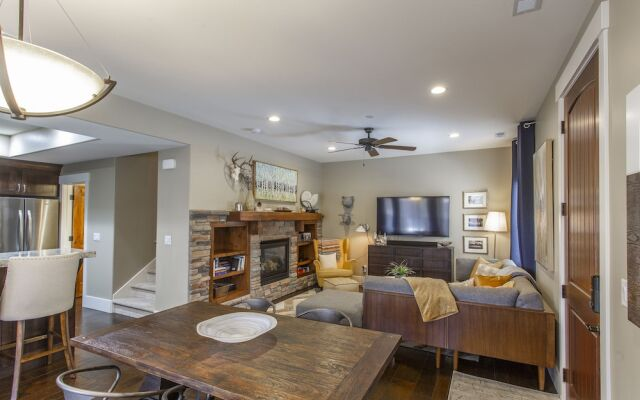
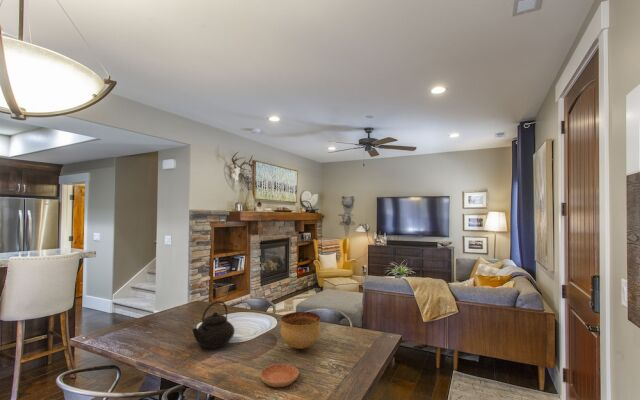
+ saucer (279, 375)
+ bowl (300, 332)
+ teapot (211, 323)
